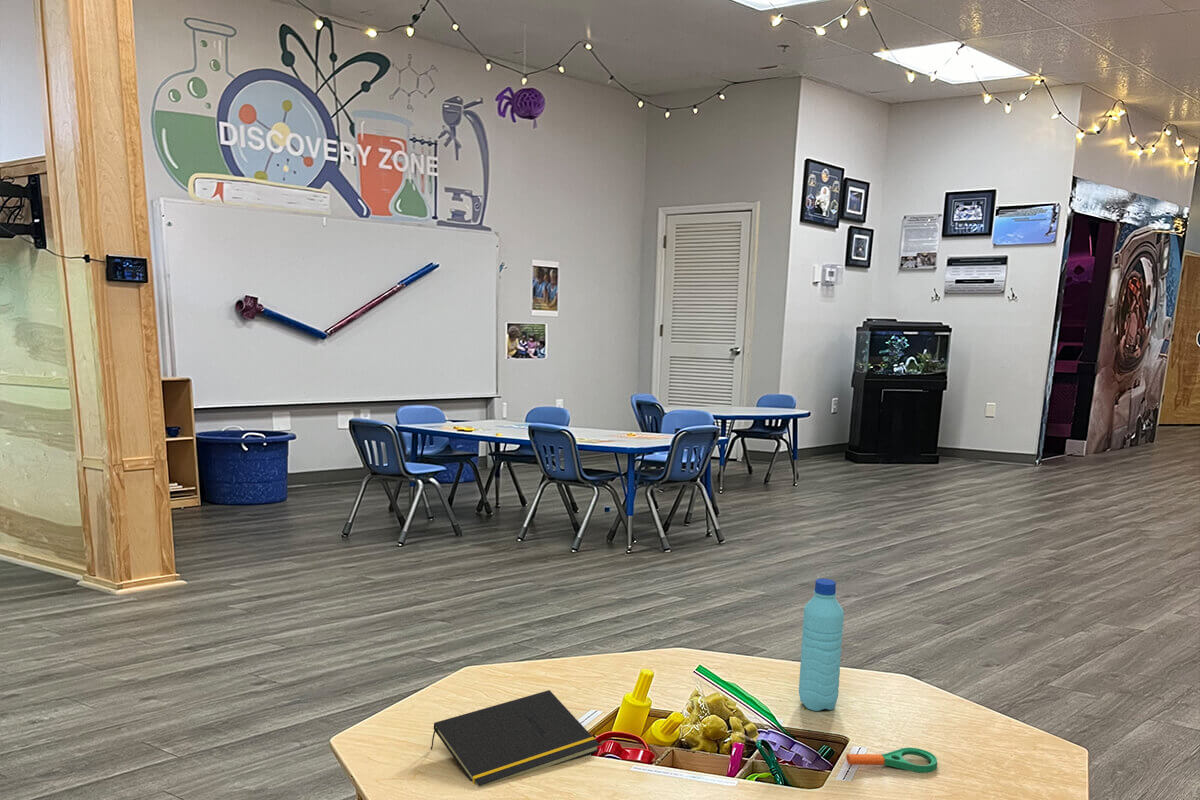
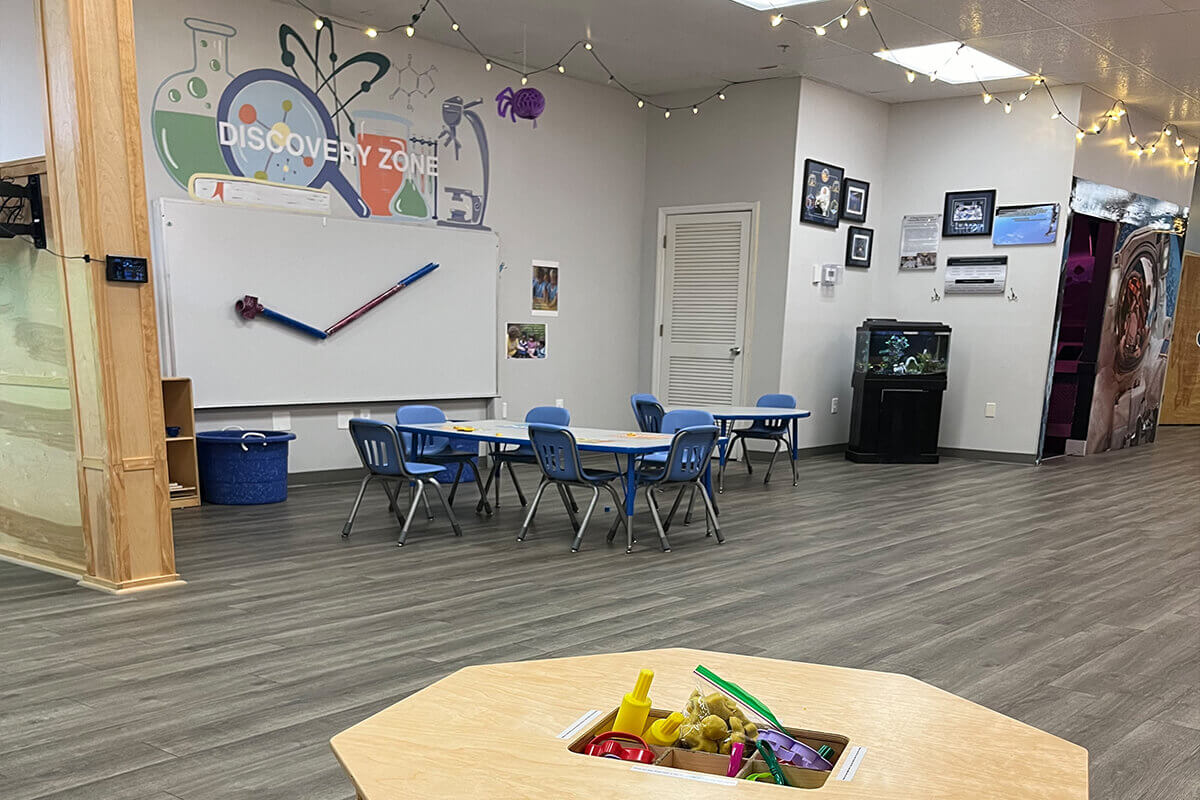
- notepad (516, 736)
- water bottle (821, 643)
- magnifying glass (891, 759)
